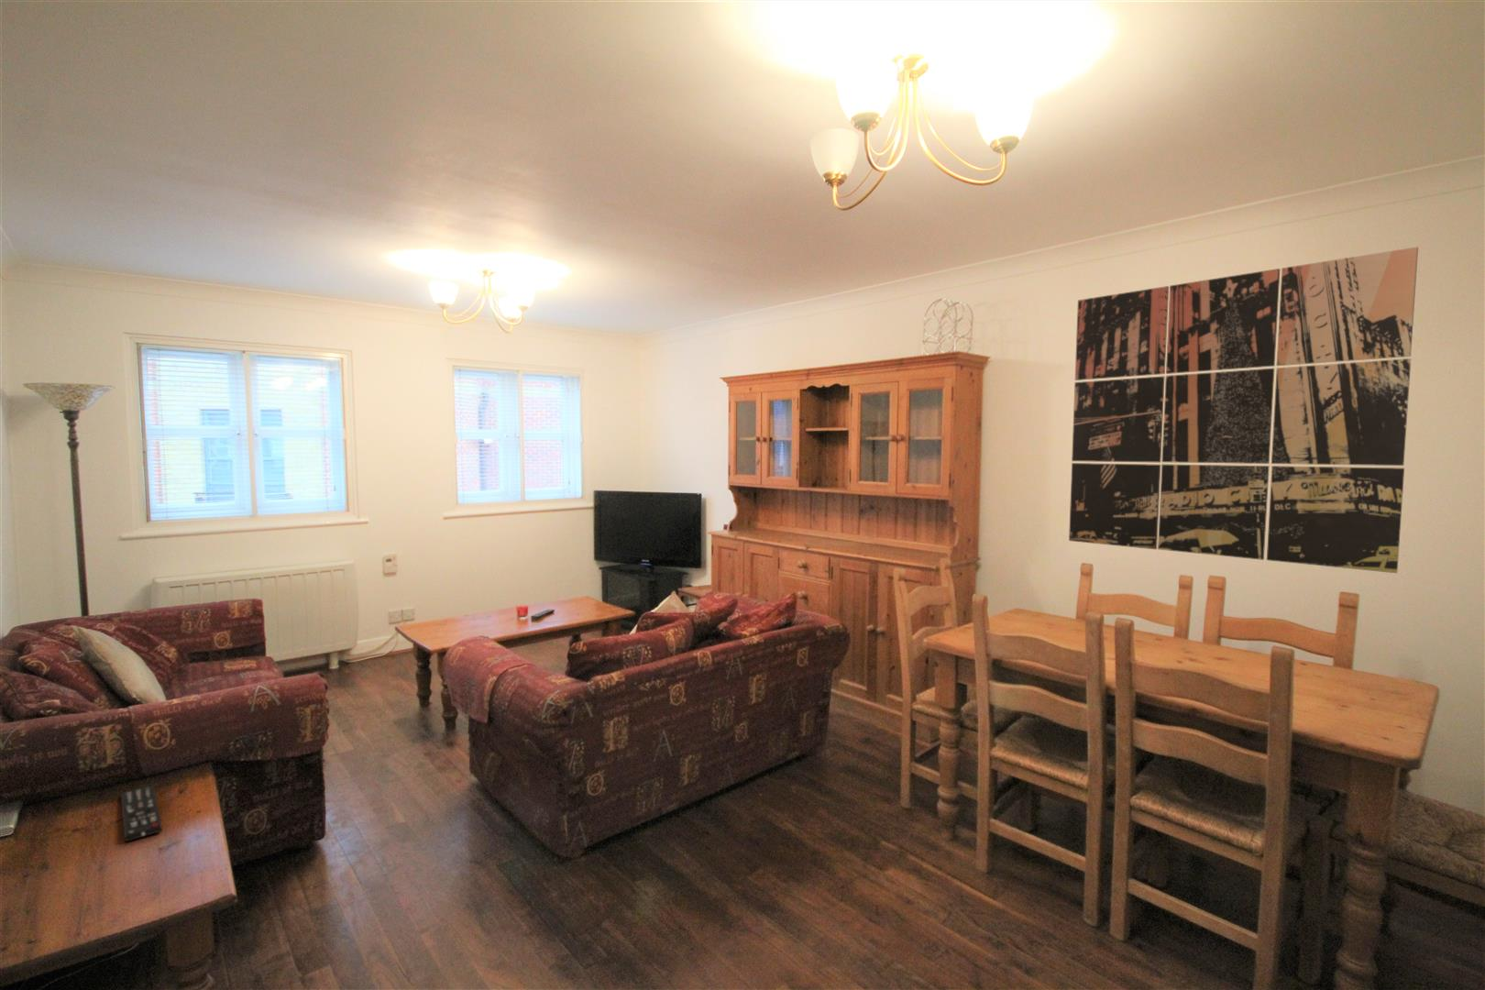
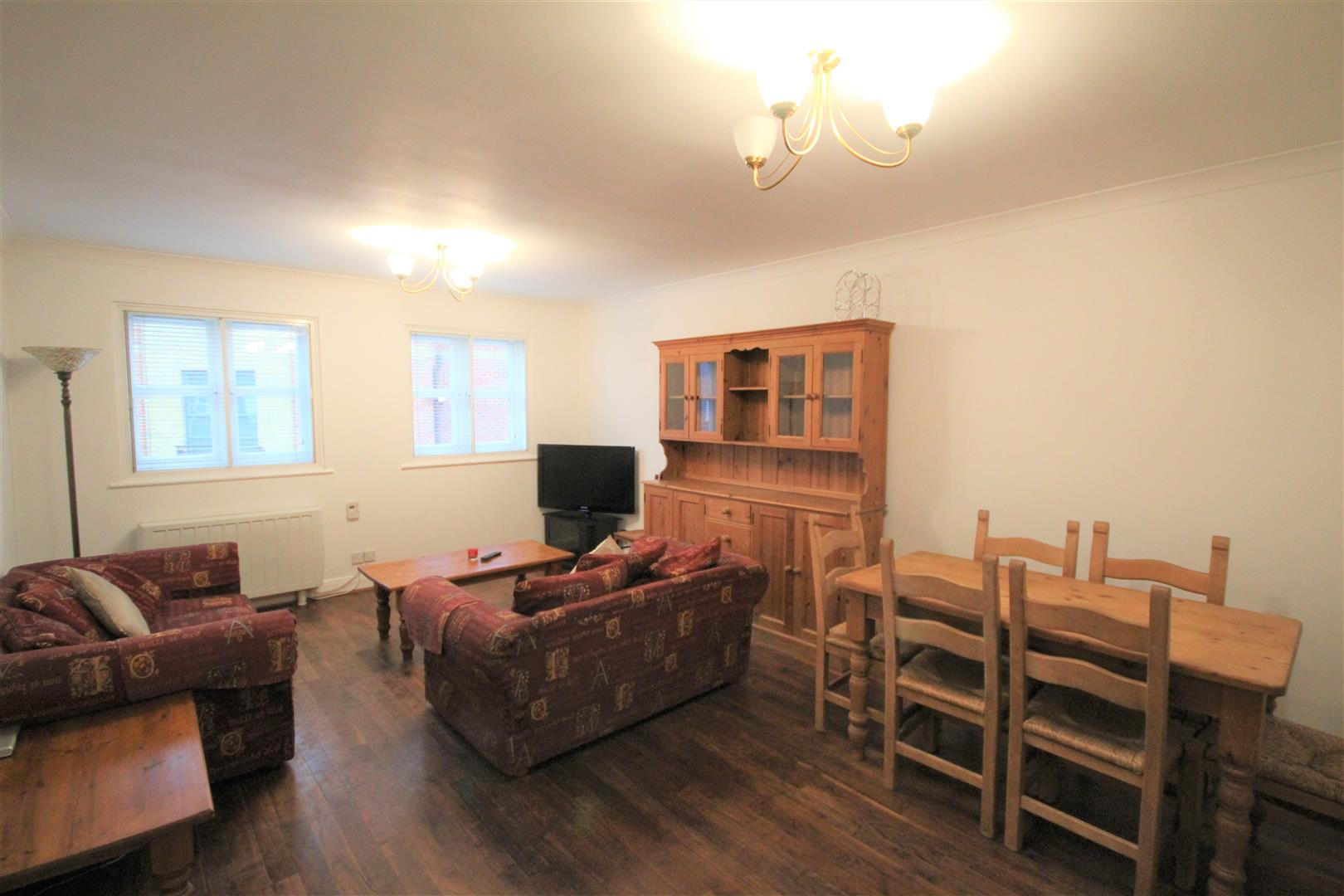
- remote control (140, 810)
- wall art (1215, 417)
